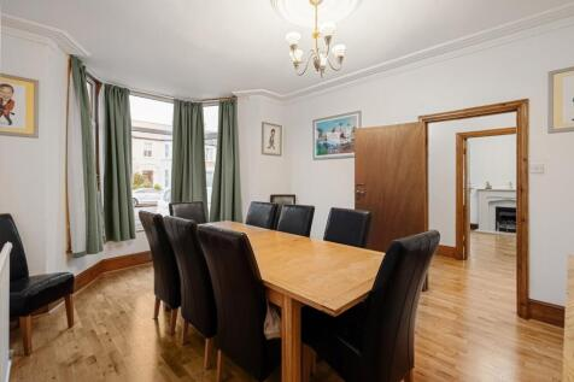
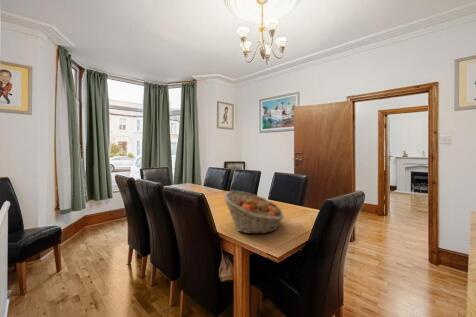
+ fruit basket (253, 209)
